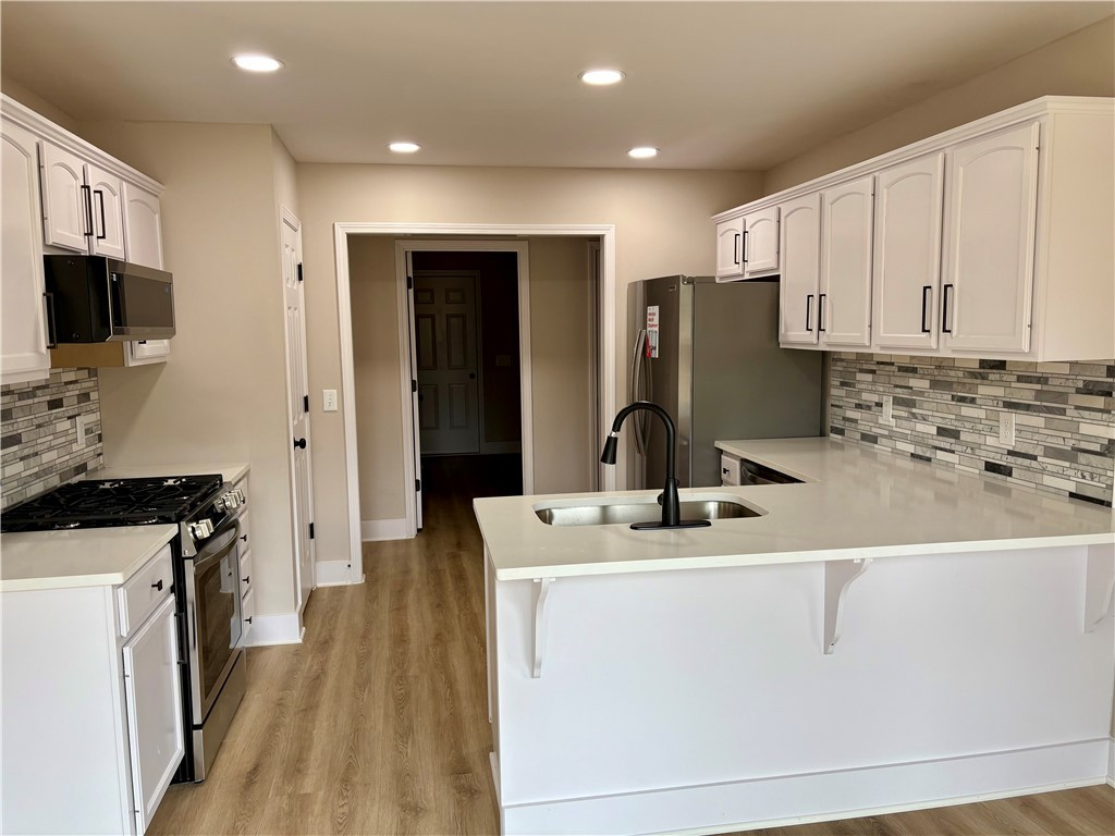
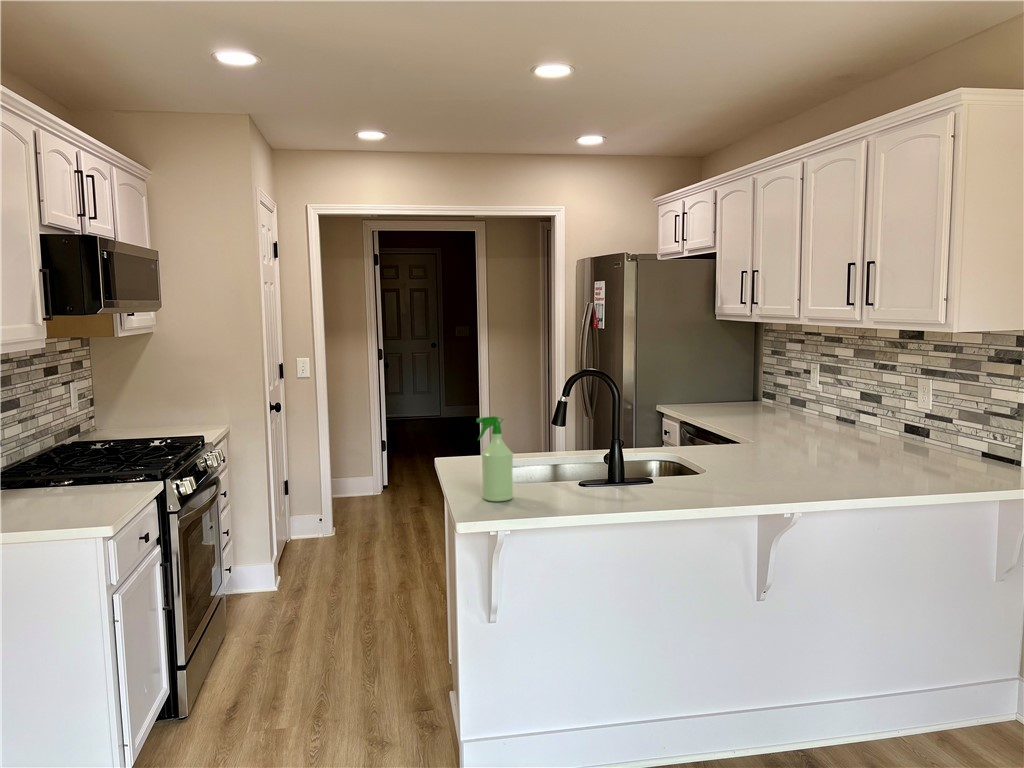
+ spray bottle (497, 457)
